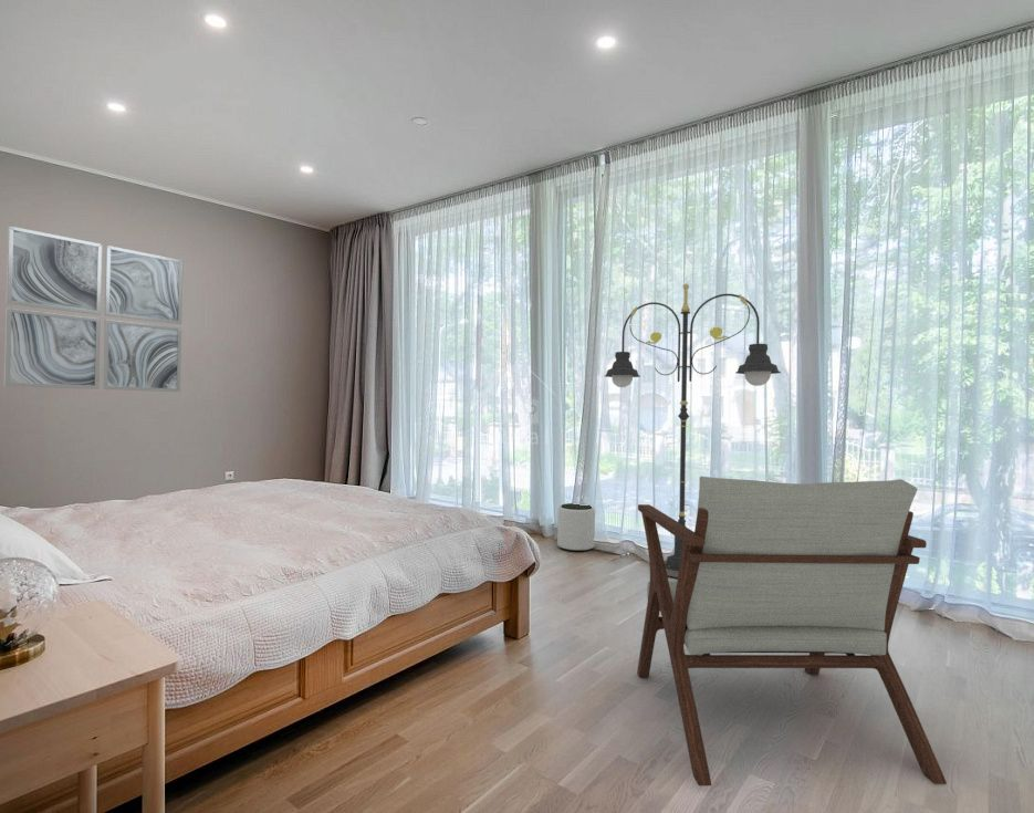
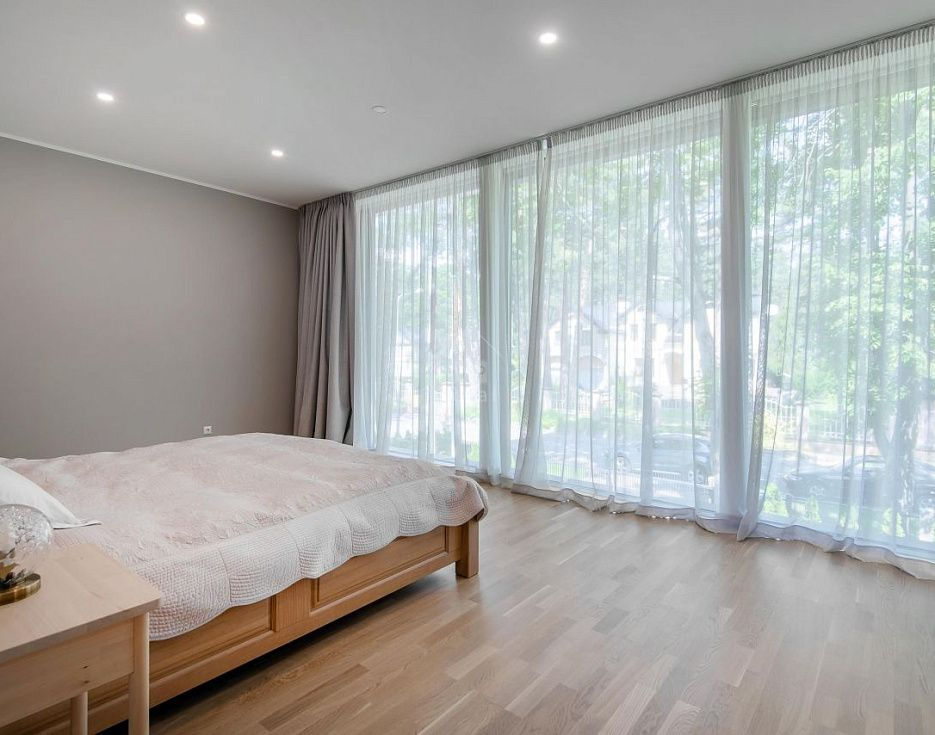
- floor lamp (683, 427)
- lounge chair (766, 593)
- plant pot (576, 527)
- wall art (100, 319)
